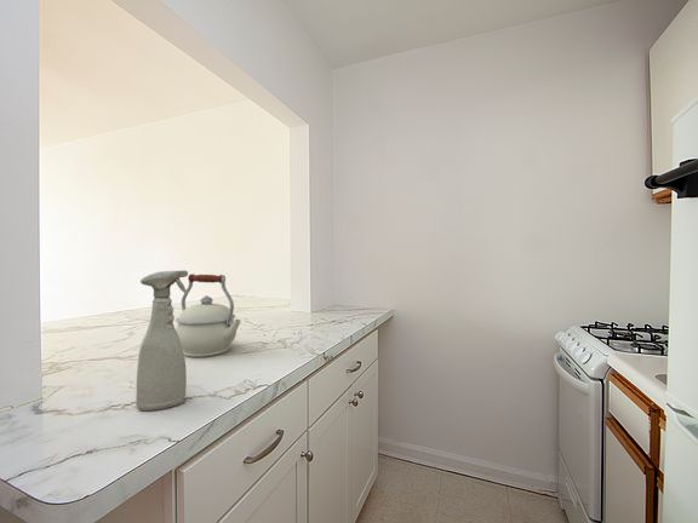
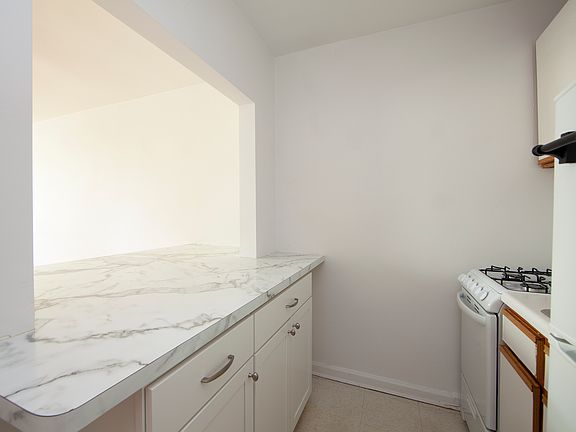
- kettle (210, 312)
- spray bottle (161, 337)
